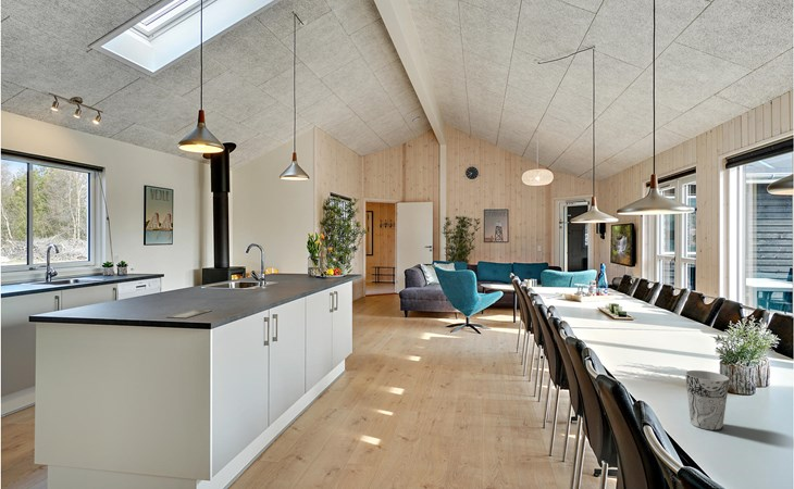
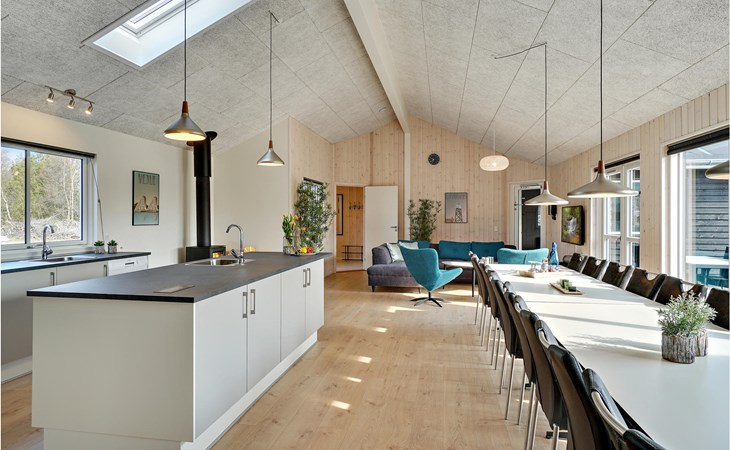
- cup (706, 400)
